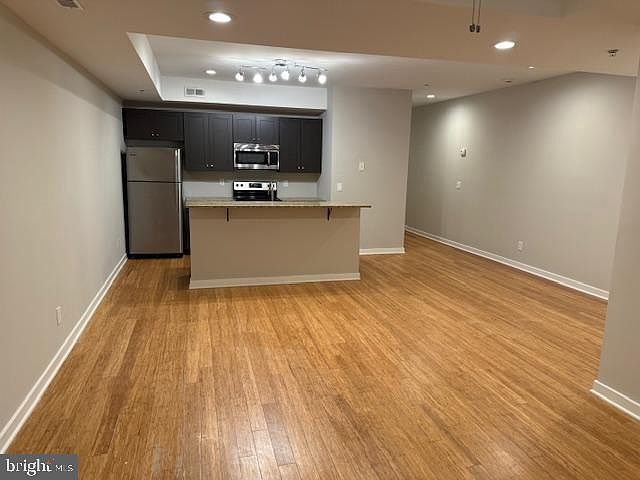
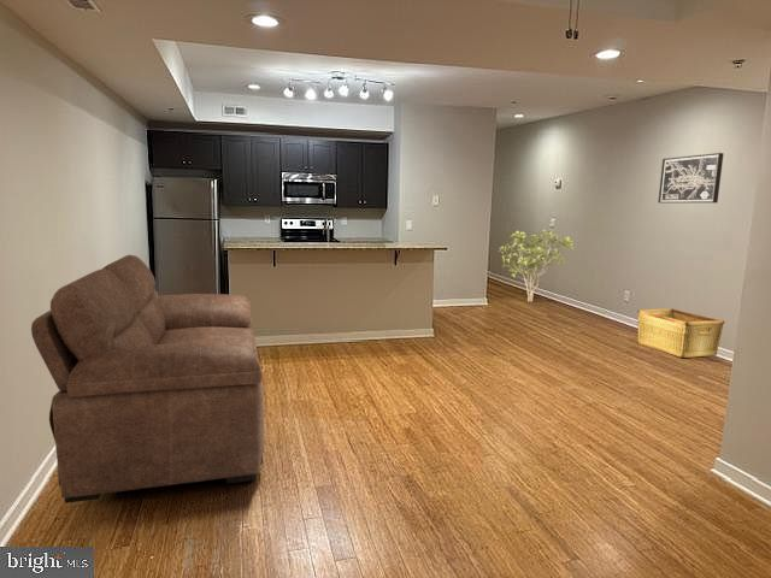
+ sofa (173, 347)
+ hamper (677, 331)
+ wall art (688, 179)
+ shrub (534, 266)
